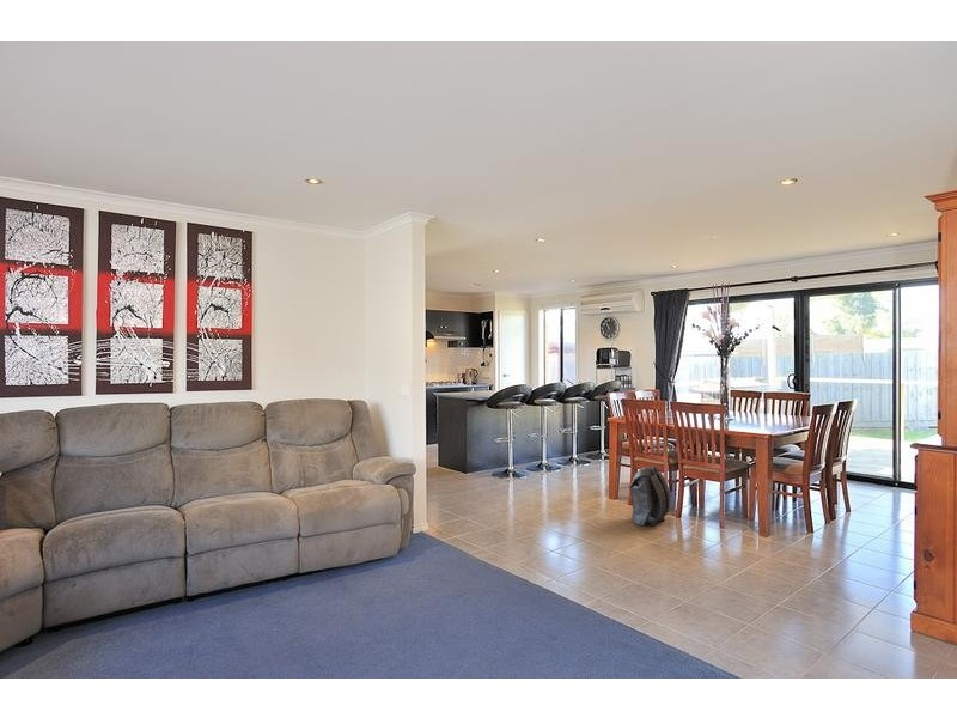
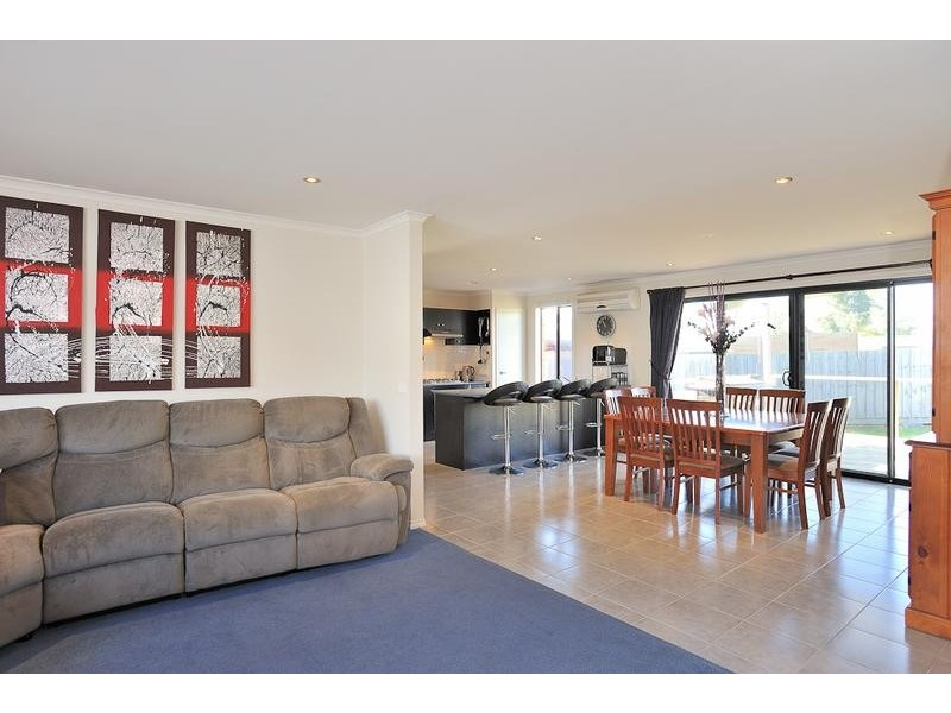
- backpack (650, 493)
